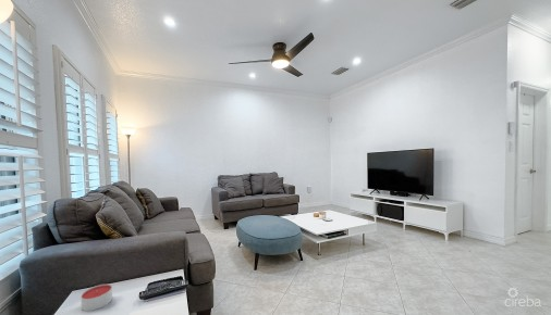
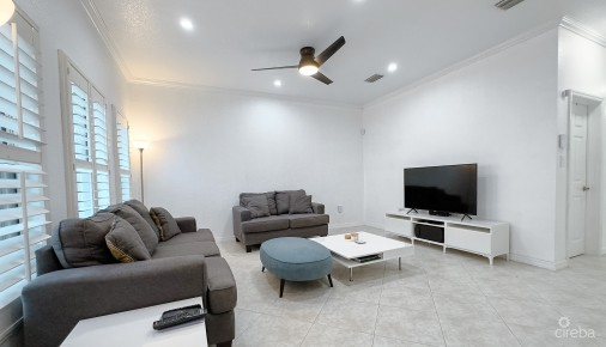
- candle (97, 297)
